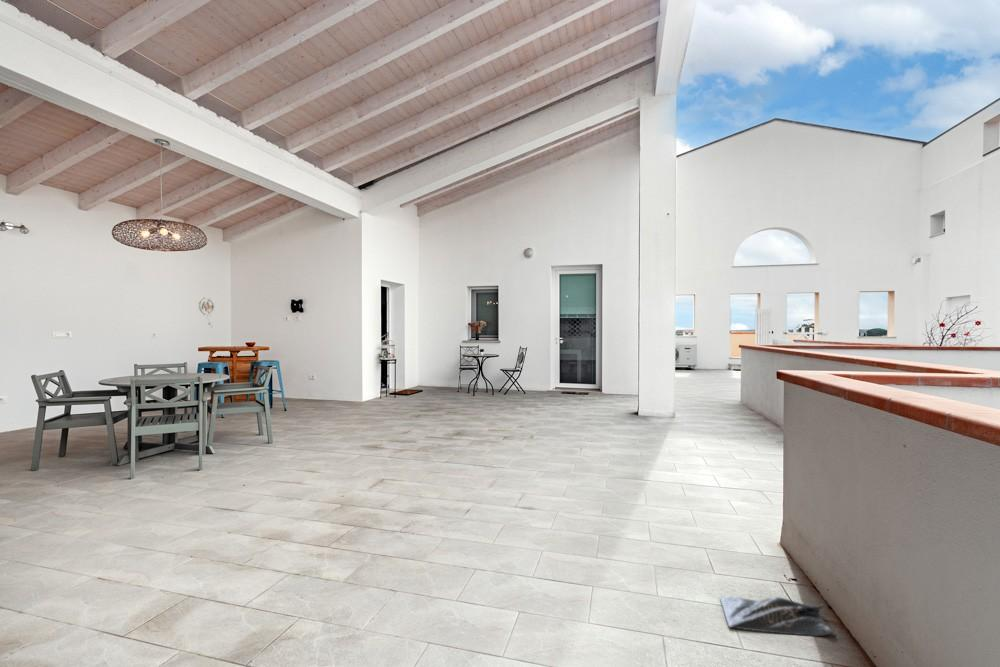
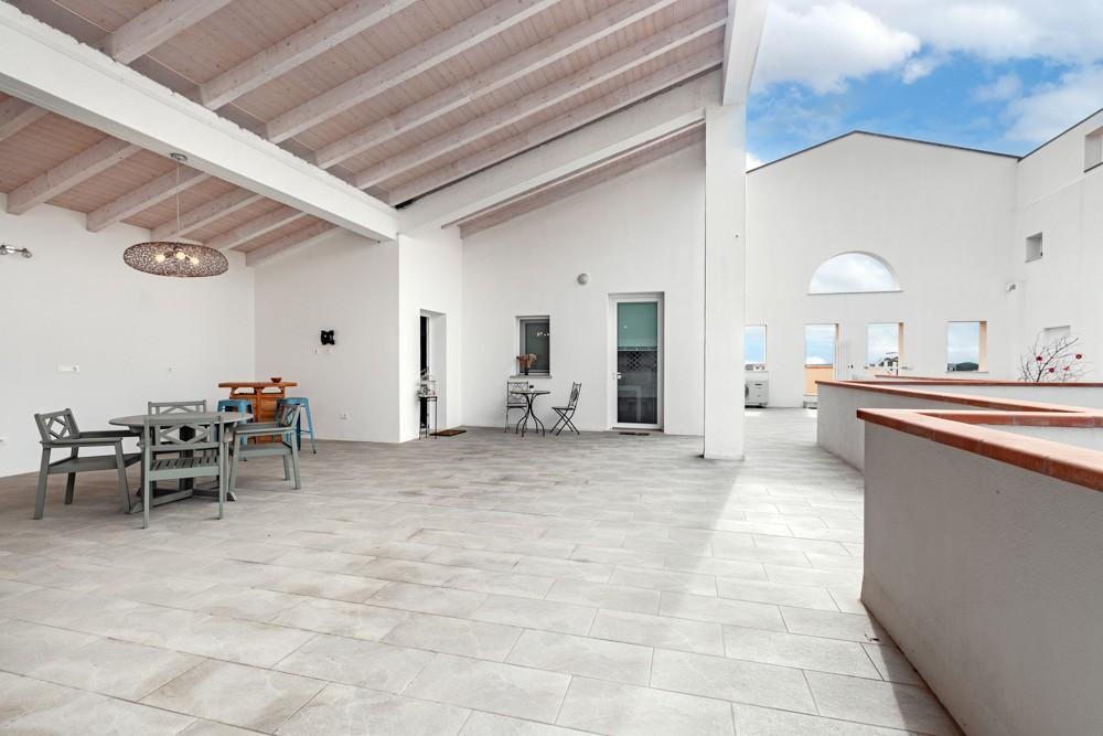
- logo sign (207, 313)
- bag (776, 614)
